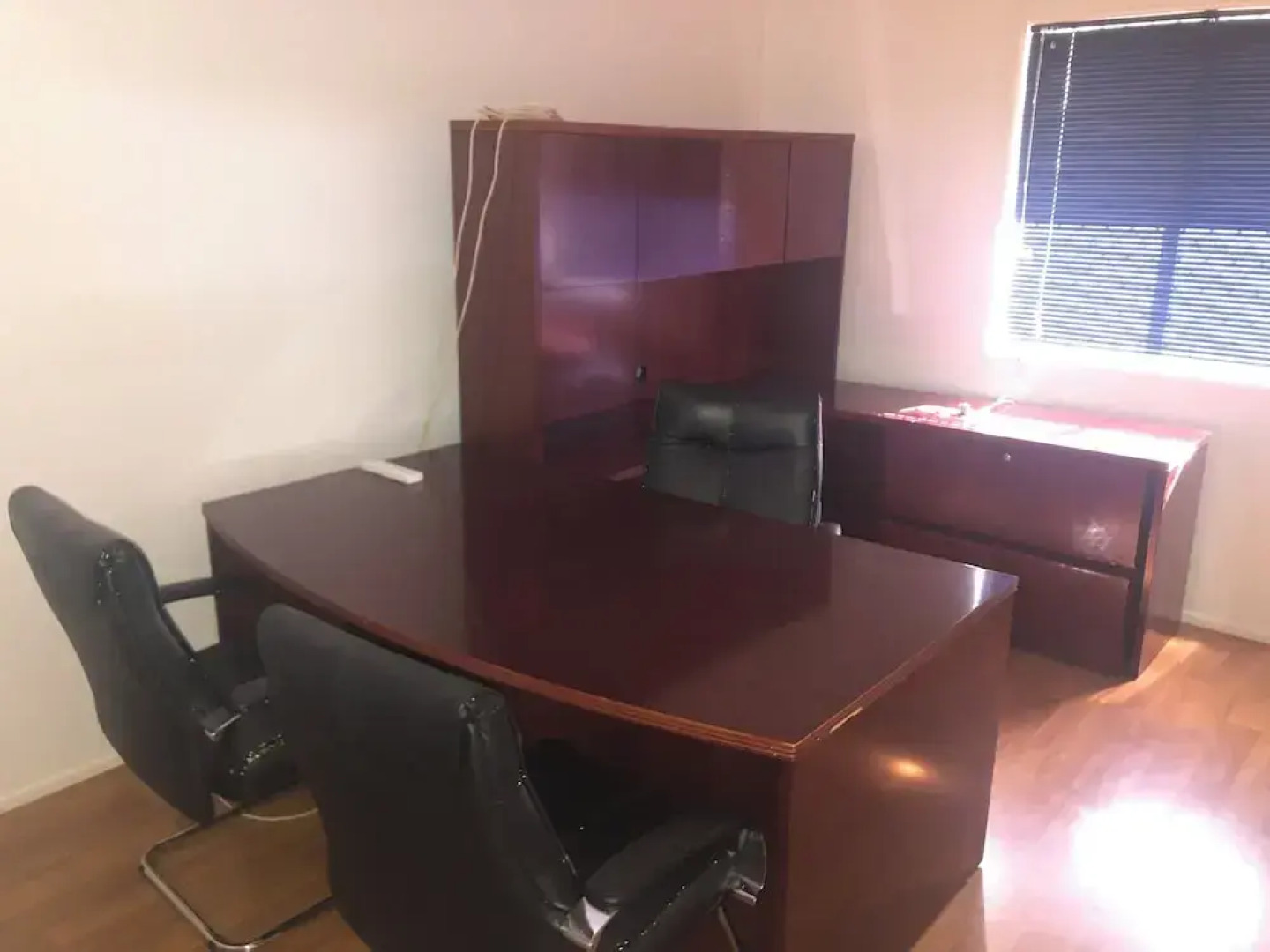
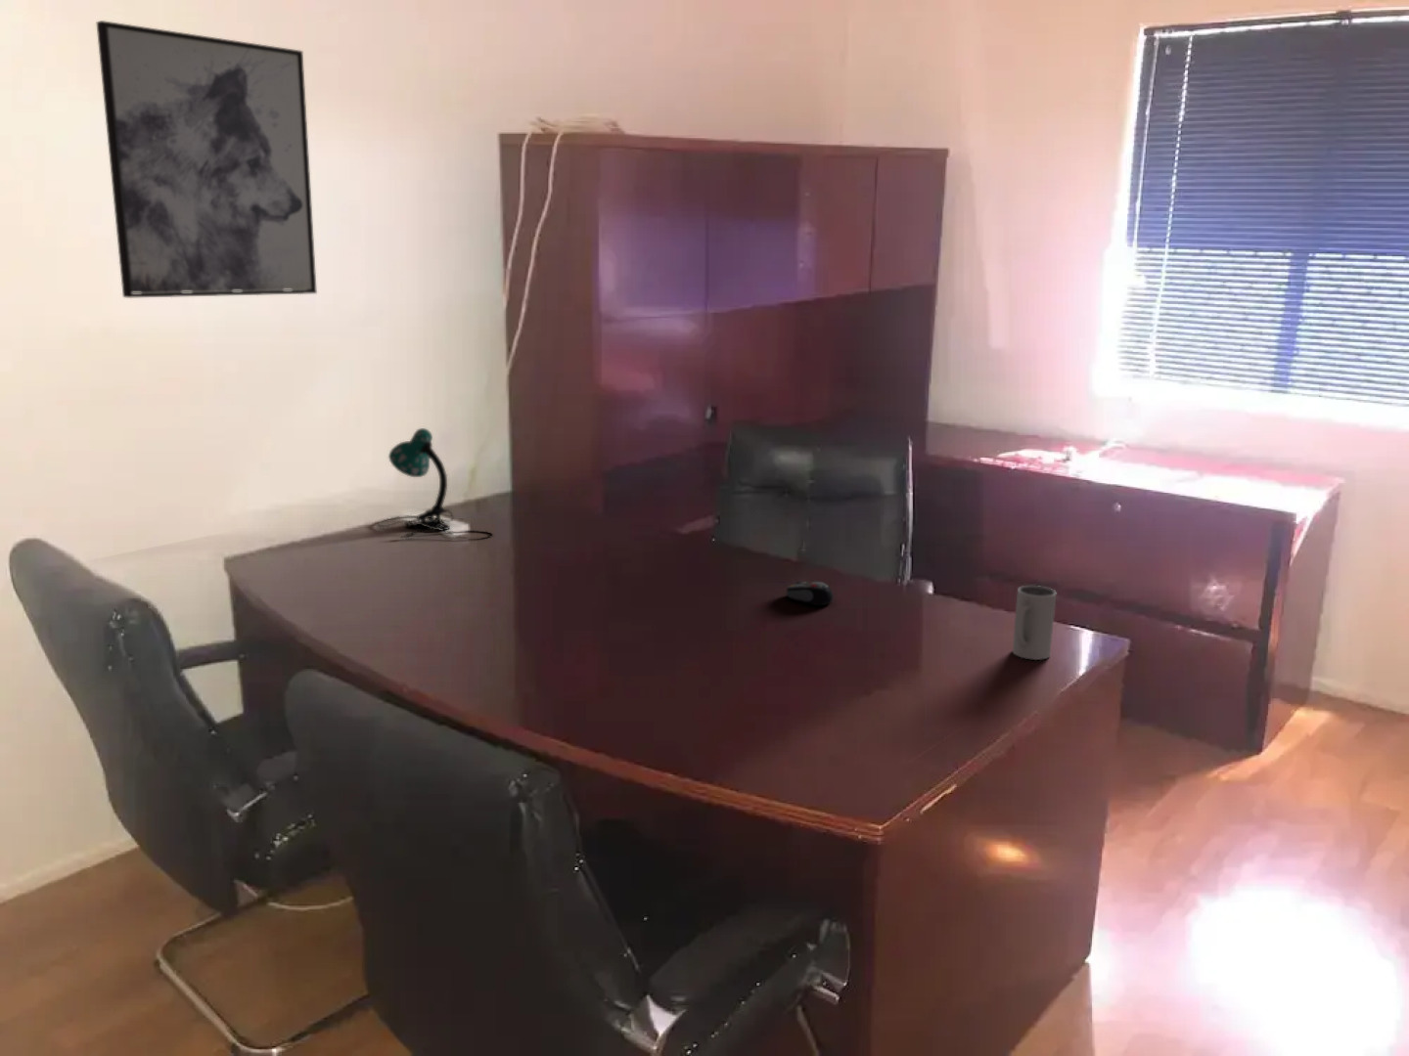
+ mug (1030, 623)
+ desk lamp (423, 475)
+ computer mouse (809, 590)
+ wall art (215, 169)
